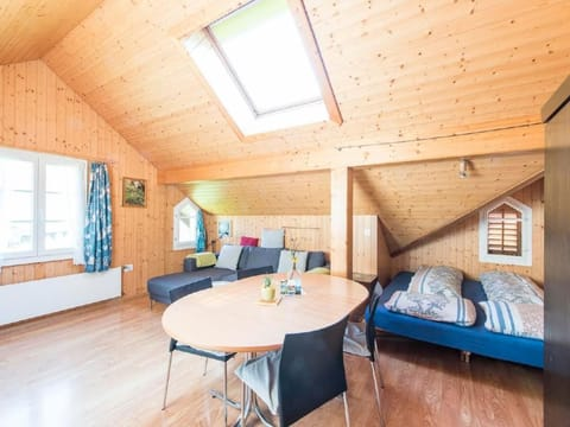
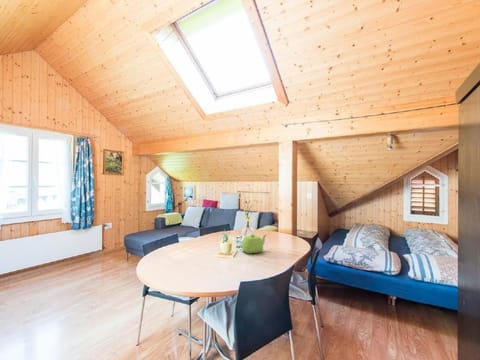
+ teapot (255, 242)
